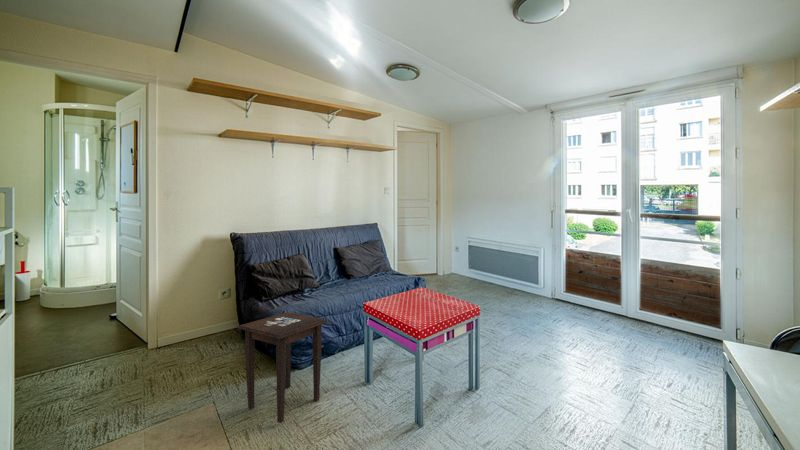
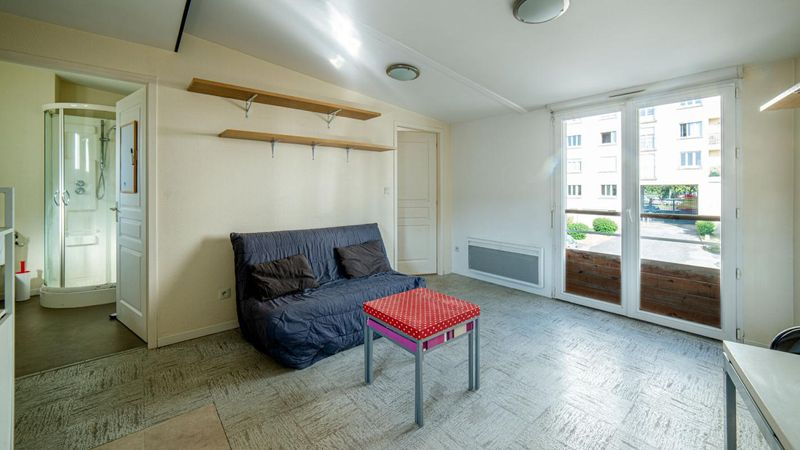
- side table (284, 361)
